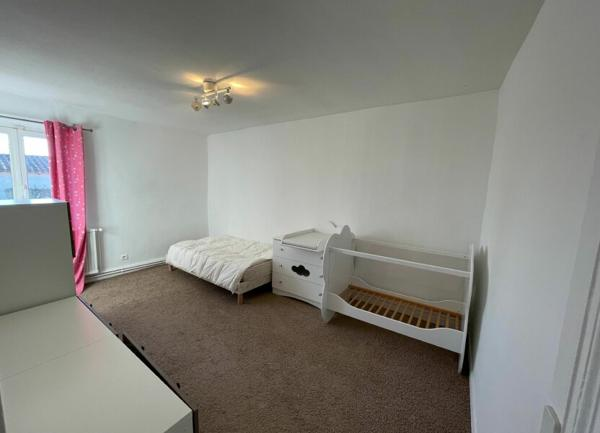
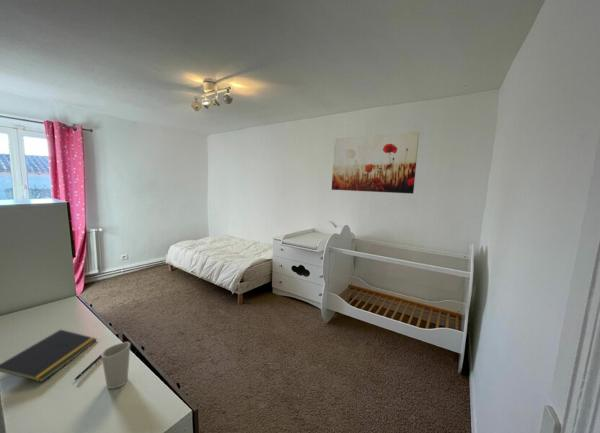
+ pen (90, 365)
+ notepad (52, 352)
+ wall art (371, 164)
+ cup (116, 364)
